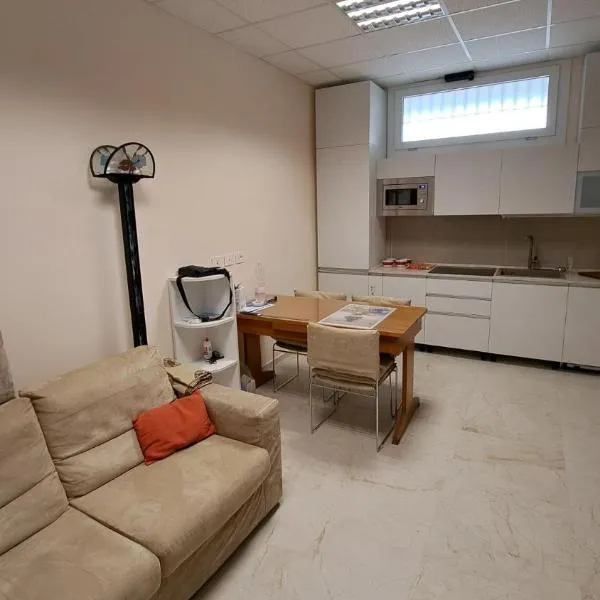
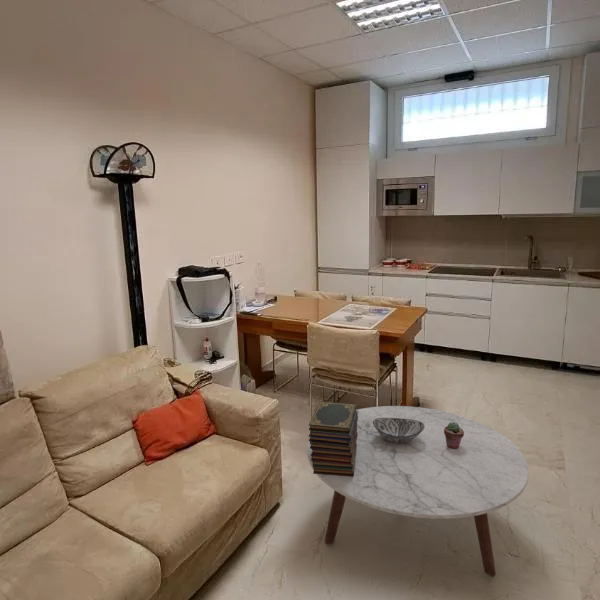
+ potted succulent (453, 434)
+ book stack (334, 436)
+ decorative bowl (398, 431)
+ coffee table (410, 489)
